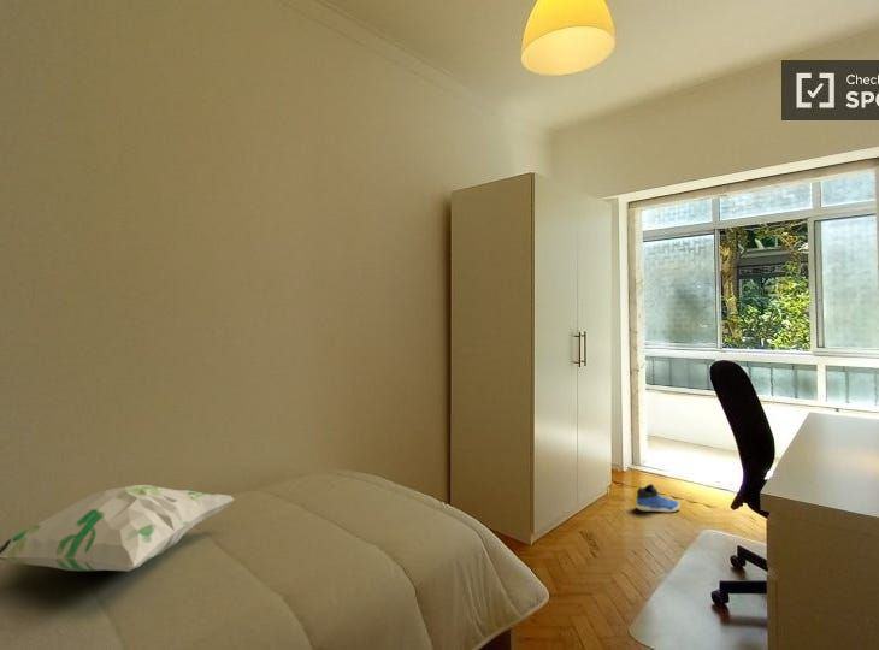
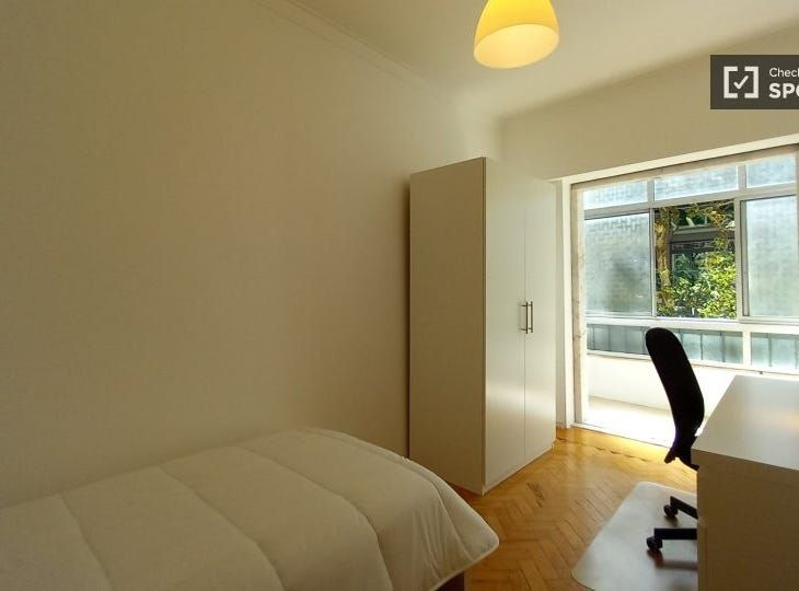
- decorative pillow (117, 525)
- sneaker (657, 497)
